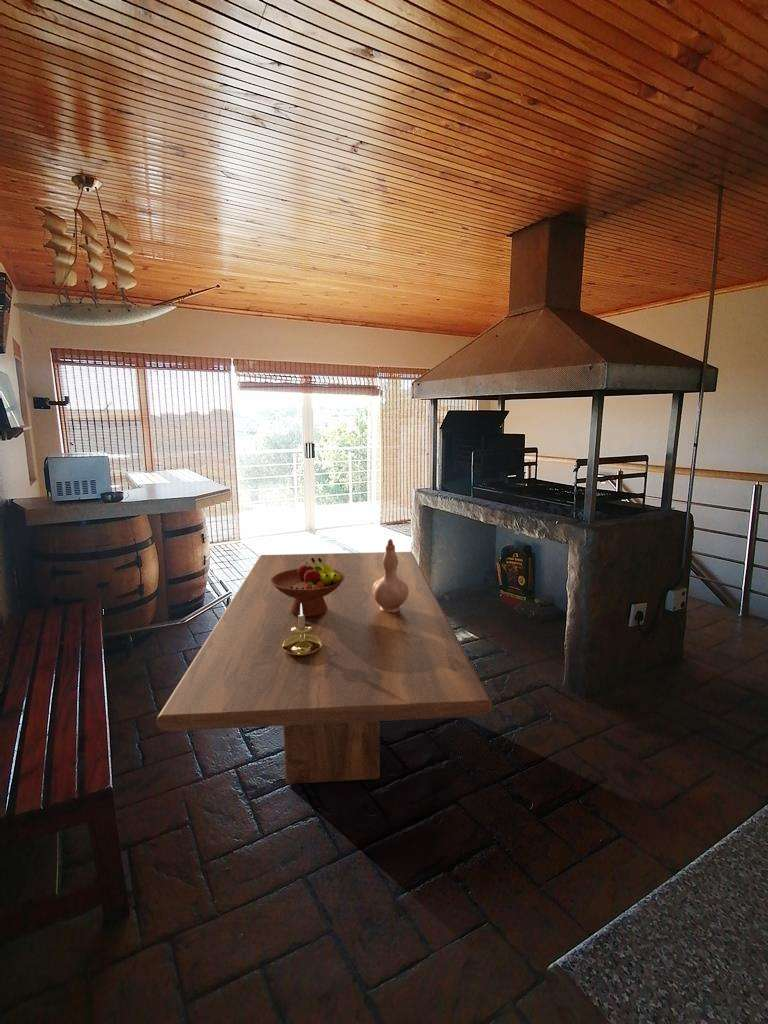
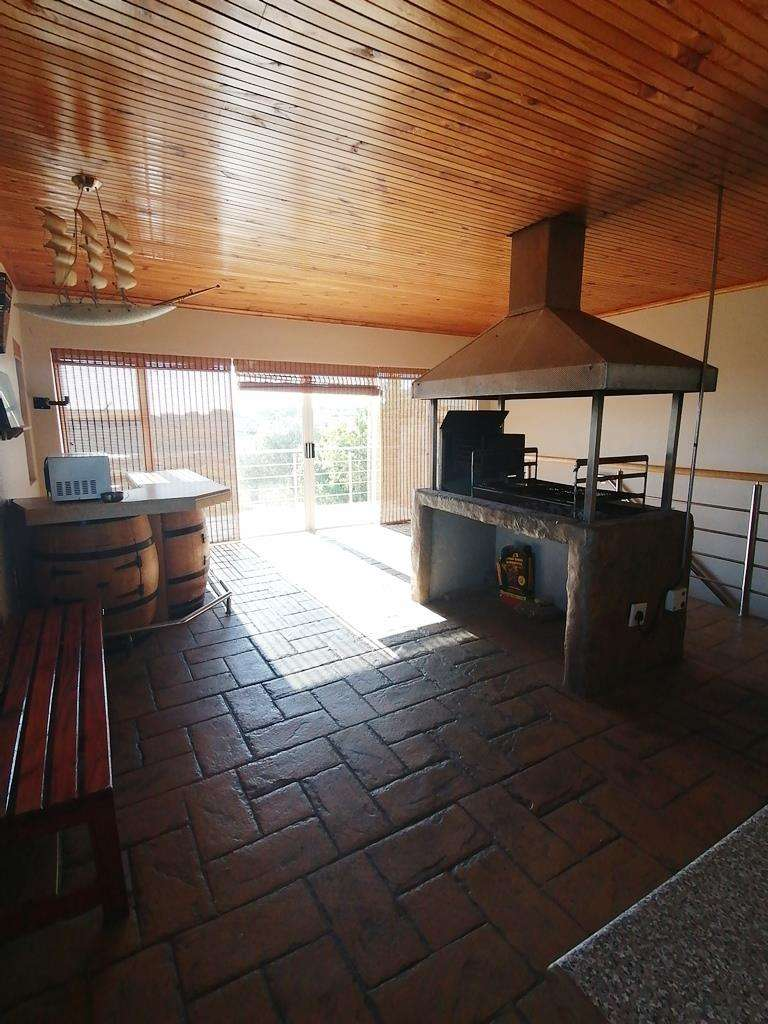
- fruit bowl (308, 587)
- vase (390, 573)
- dining table (335, 660)
- candle holder (301, 624)
